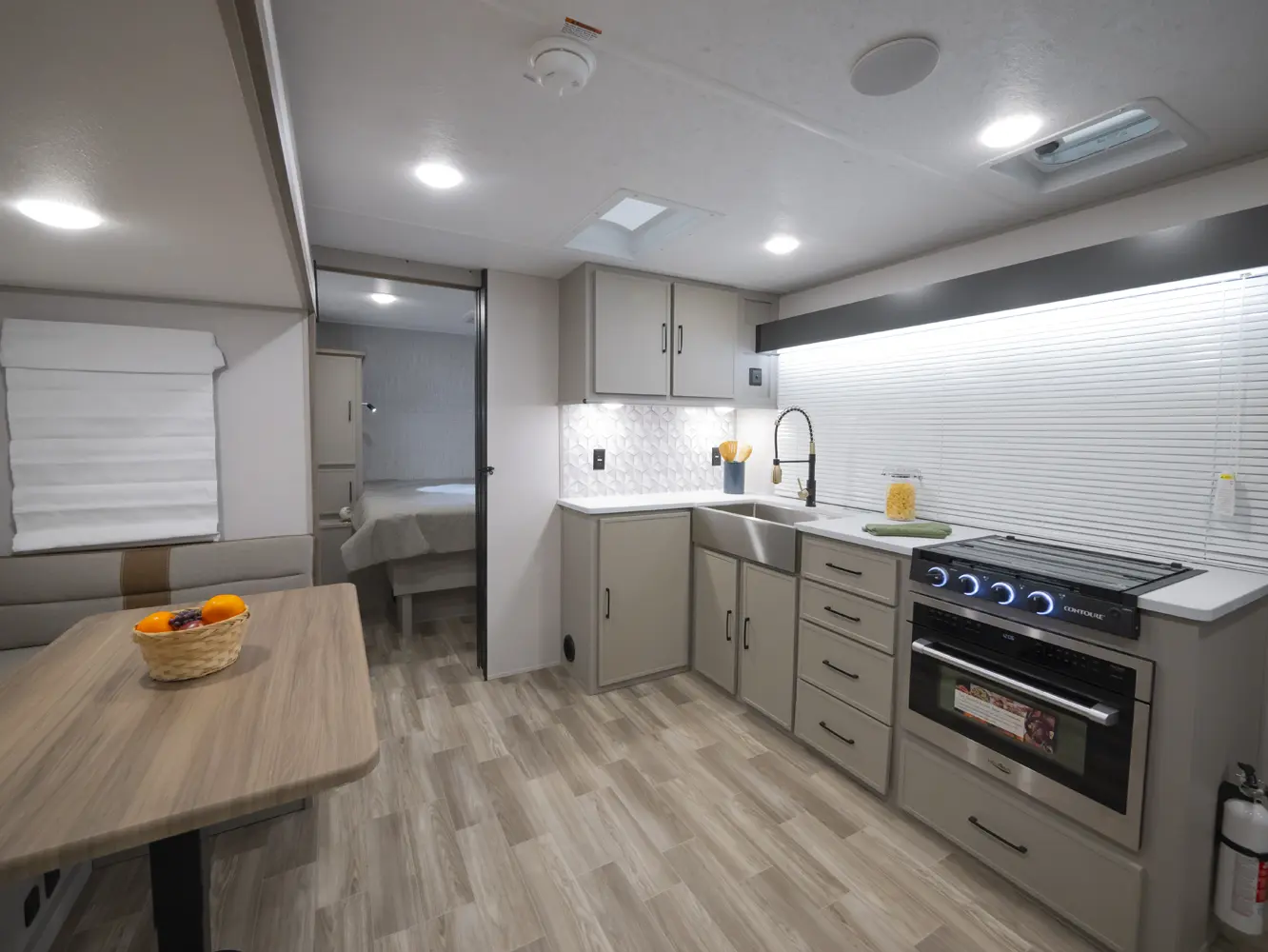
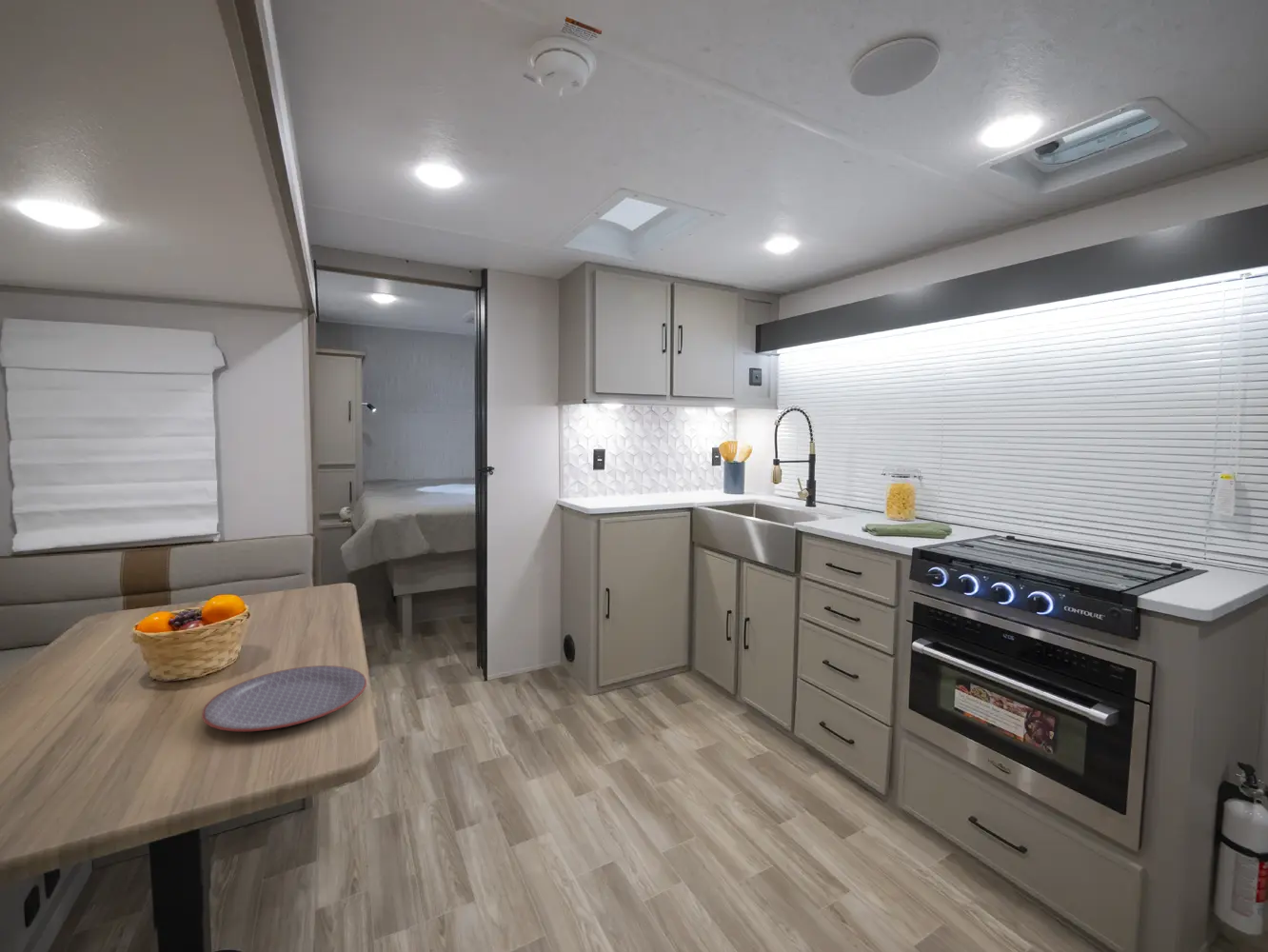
+ plate (289, 699)
